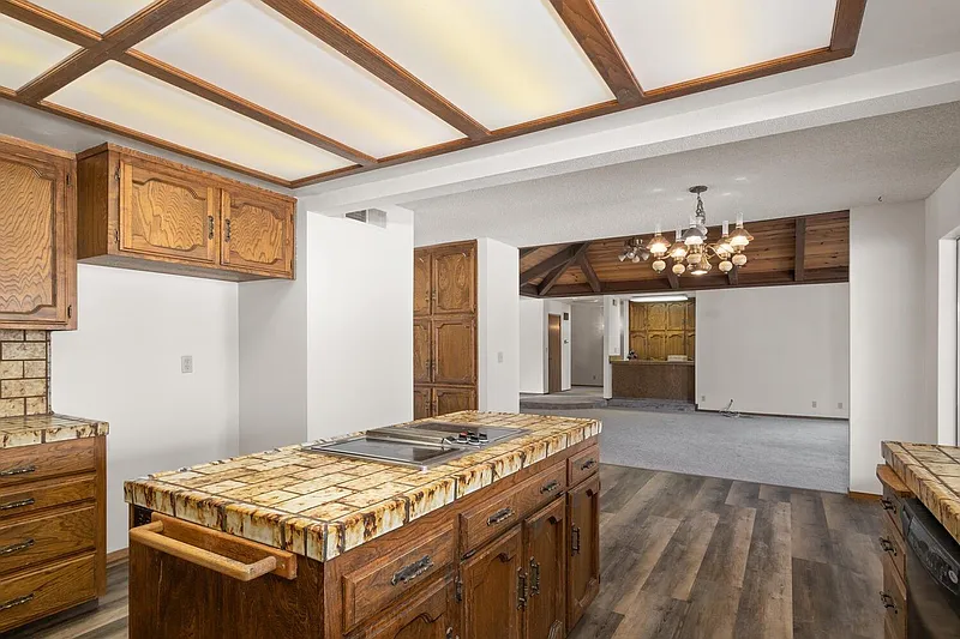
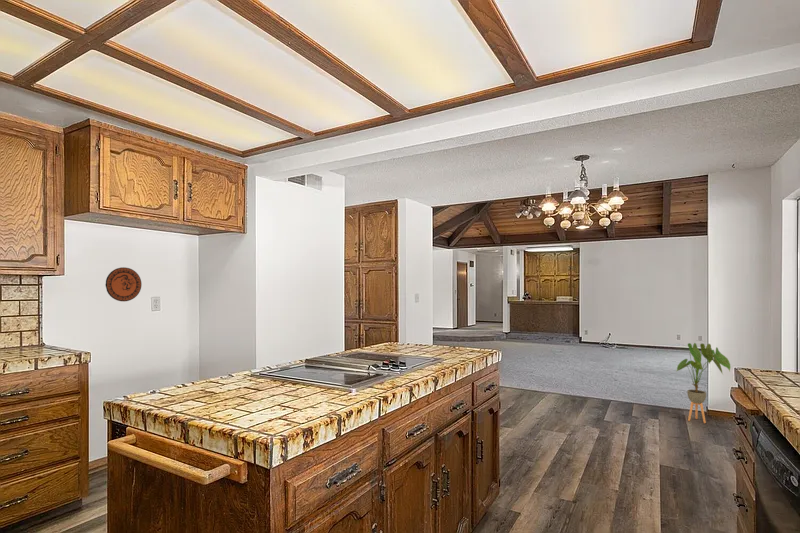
+ decorative plate (123, 284)
+ house plant (700, 381)
